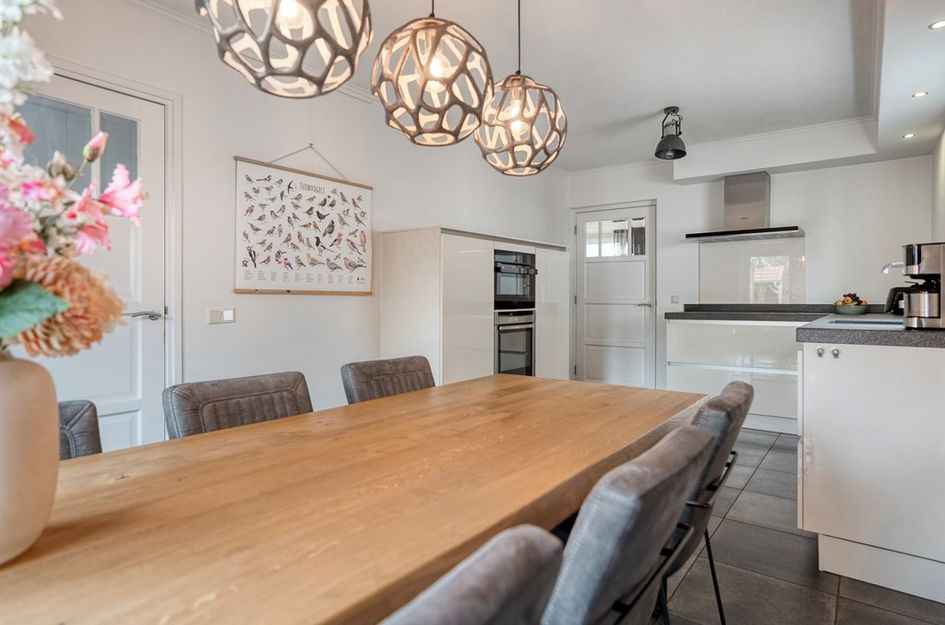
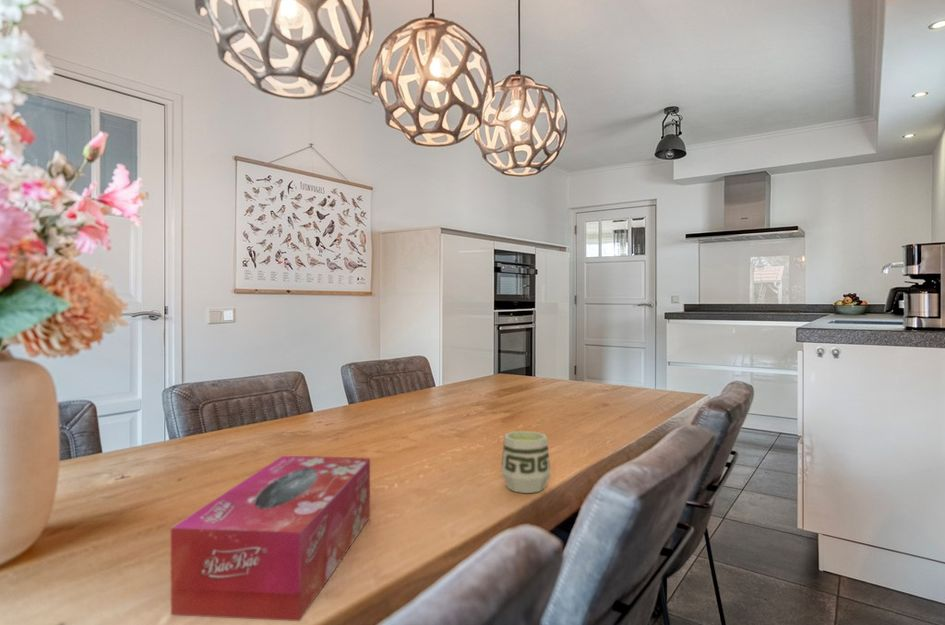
+ tissue box (289, 521)
+ cup (525, 461)
